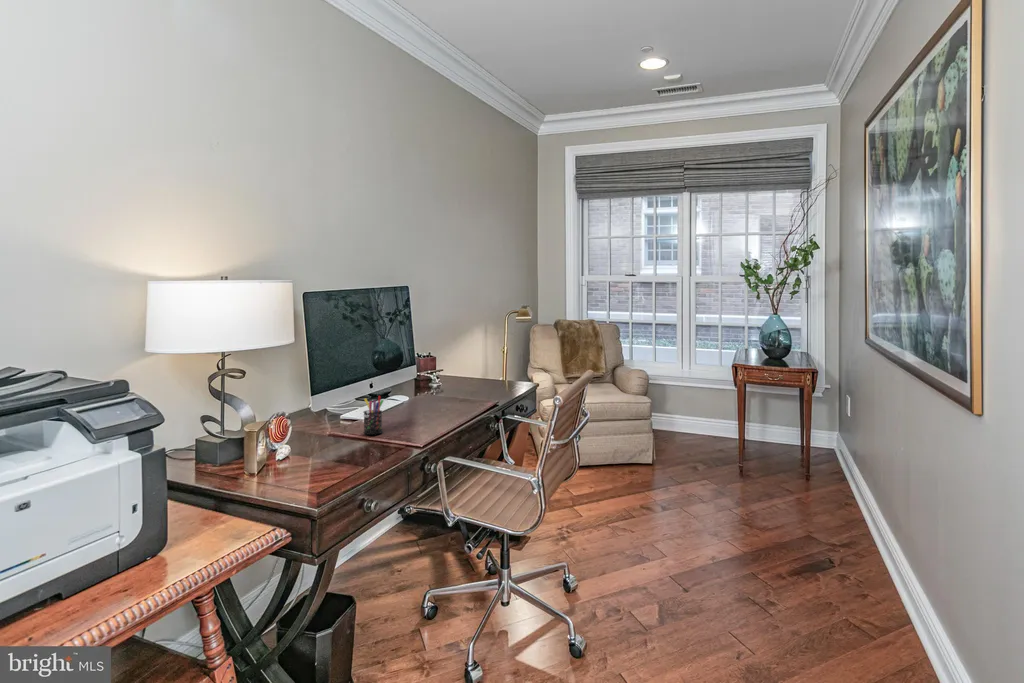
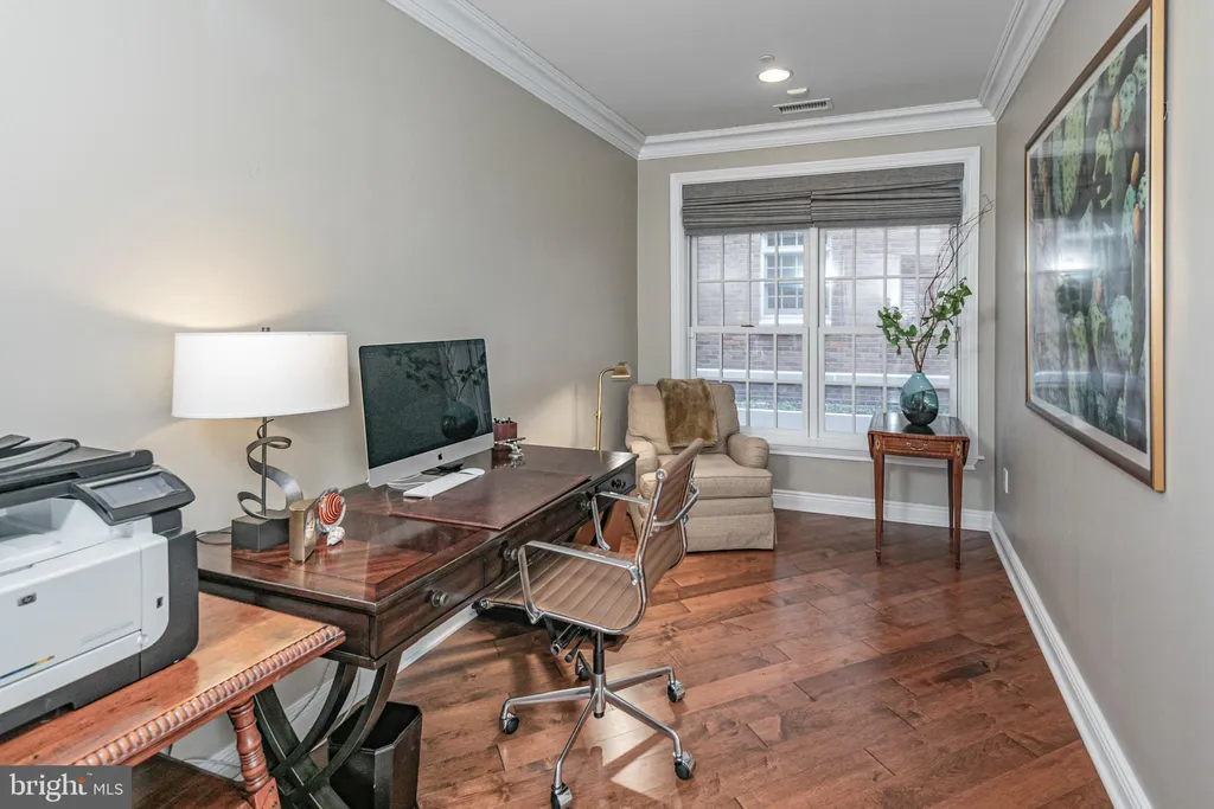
- pen holder (375, 413)
